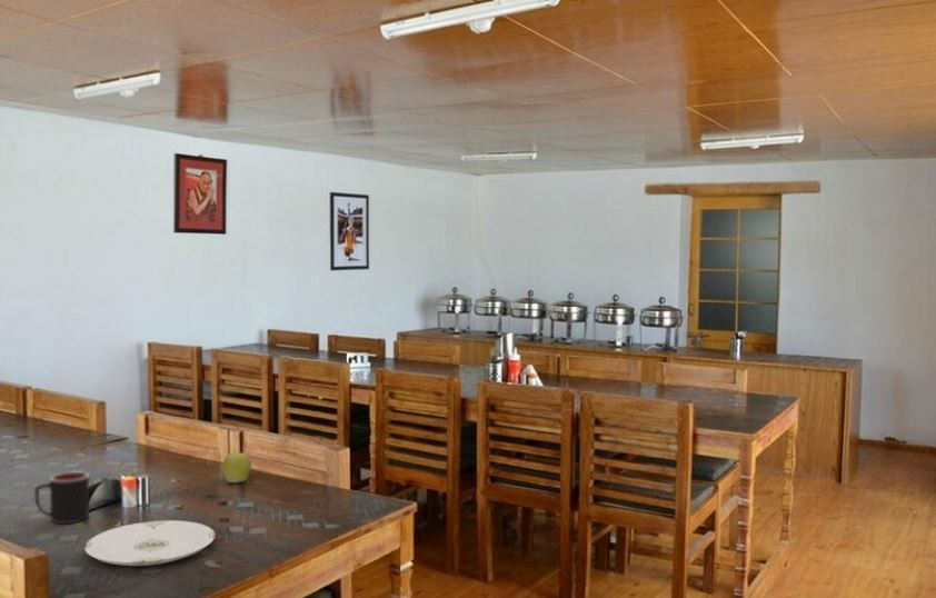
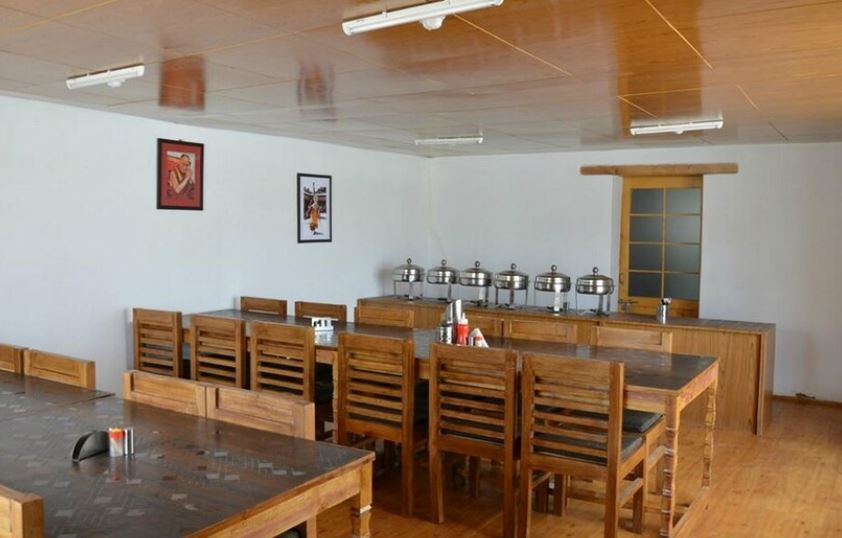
- mug (62, 498)
- apple (237, 464)
- plate (151, 544)
